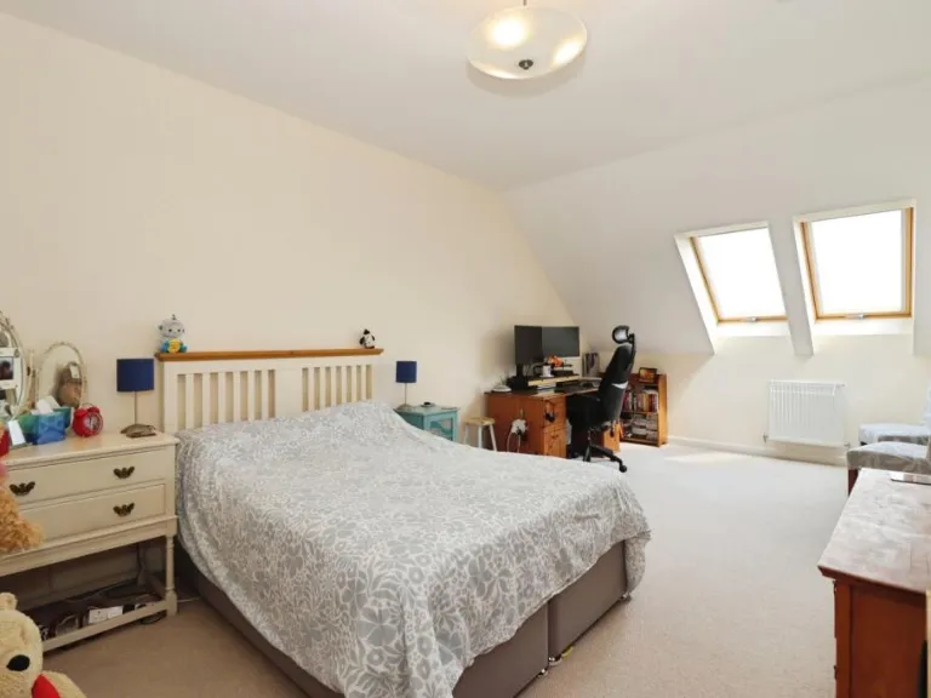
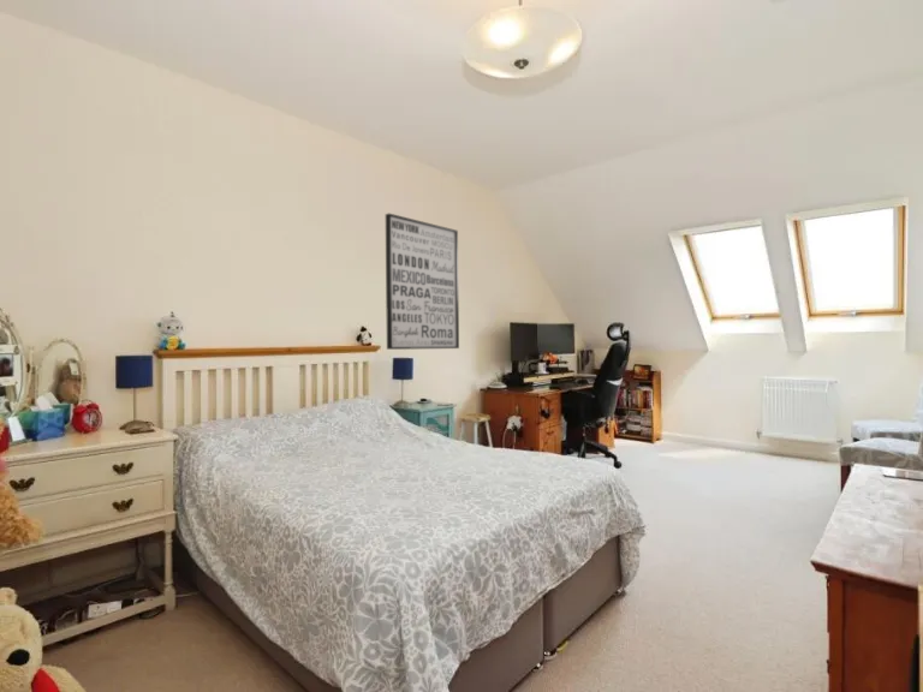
+ wall art (424, 285)
